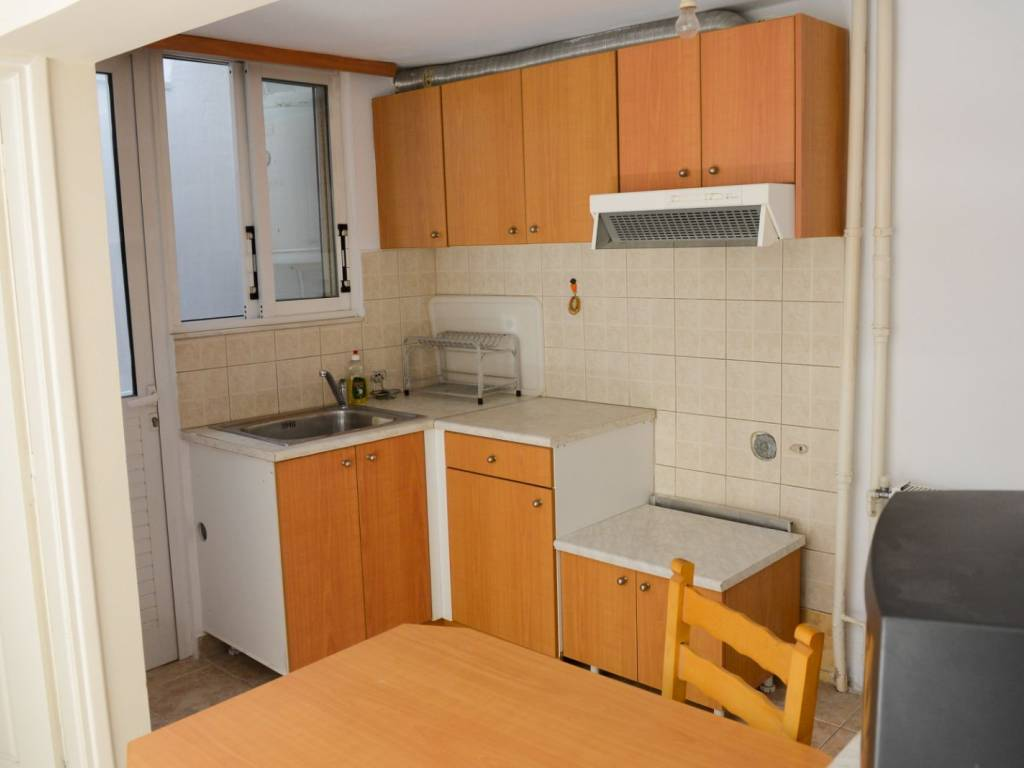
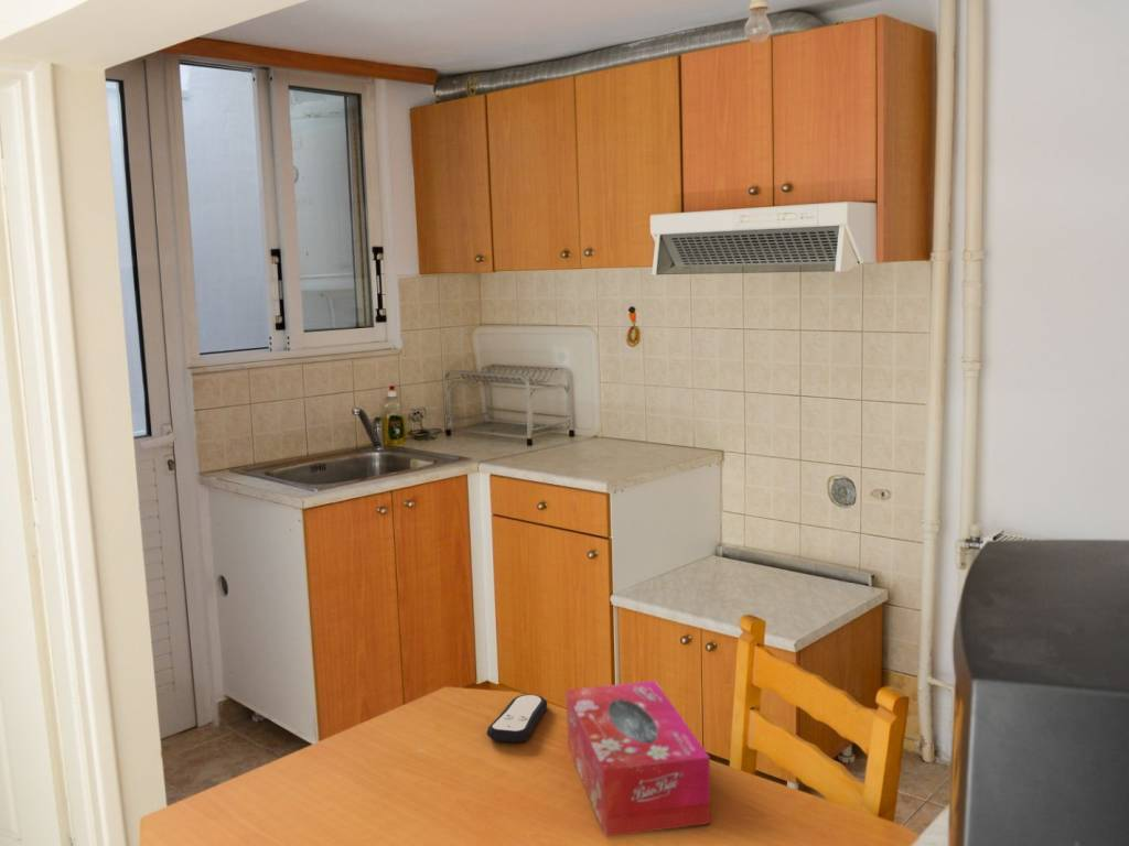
+ tissue box (632, 751)
+ remote control (519, 716)
